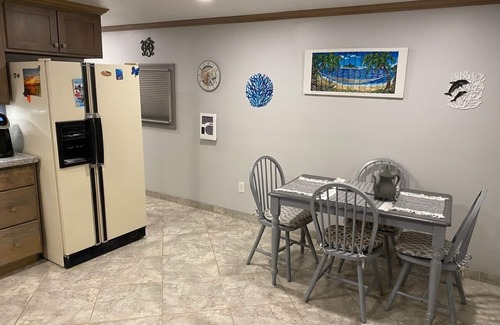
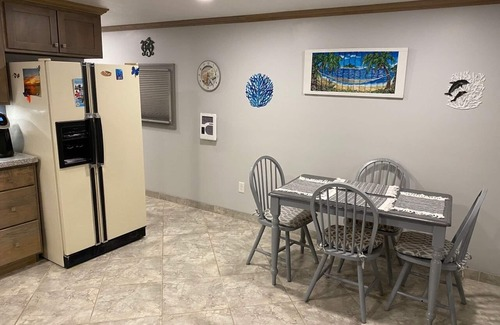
- teapot (385, 181)
